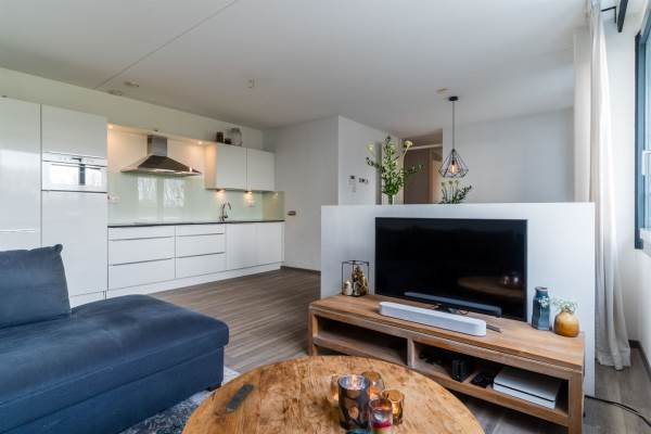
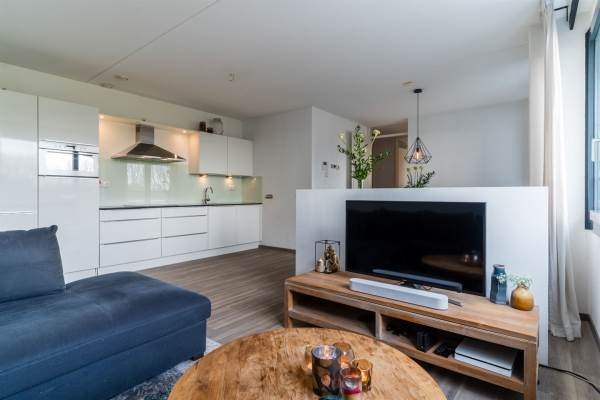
- remote control (240, 396)
